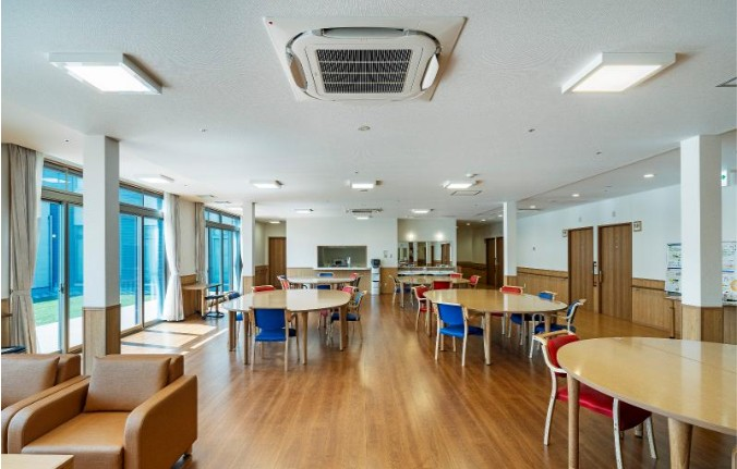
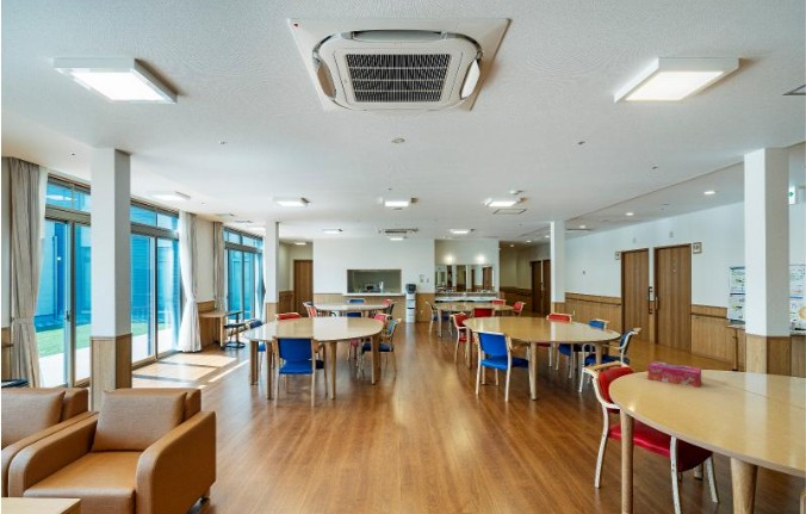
+ tissue box (674, 373)
